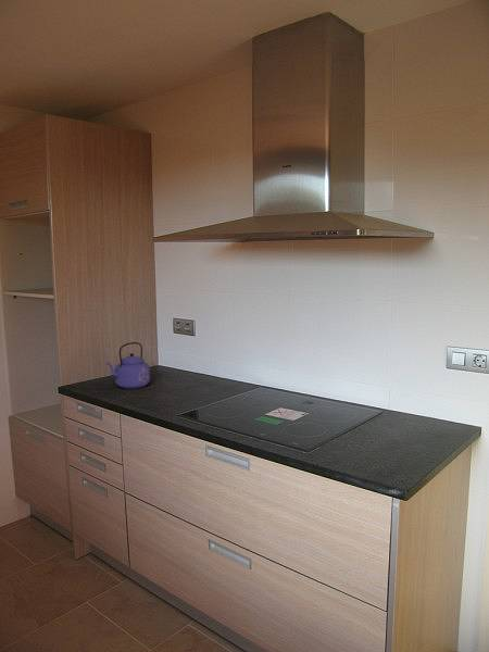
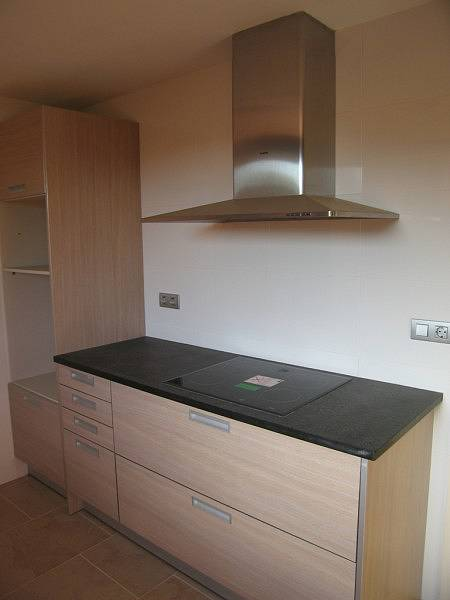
- kettle (126, 364)
